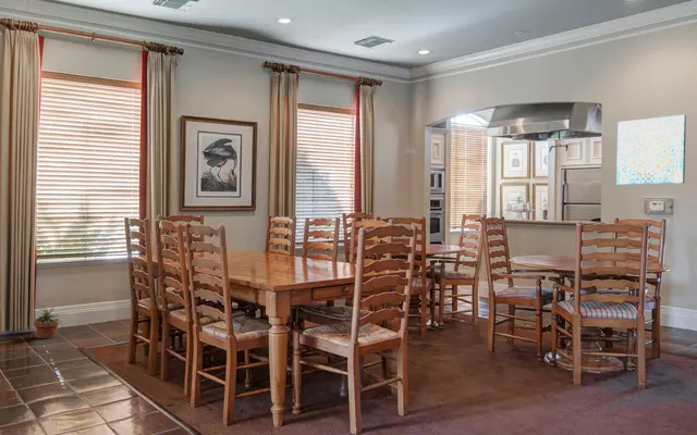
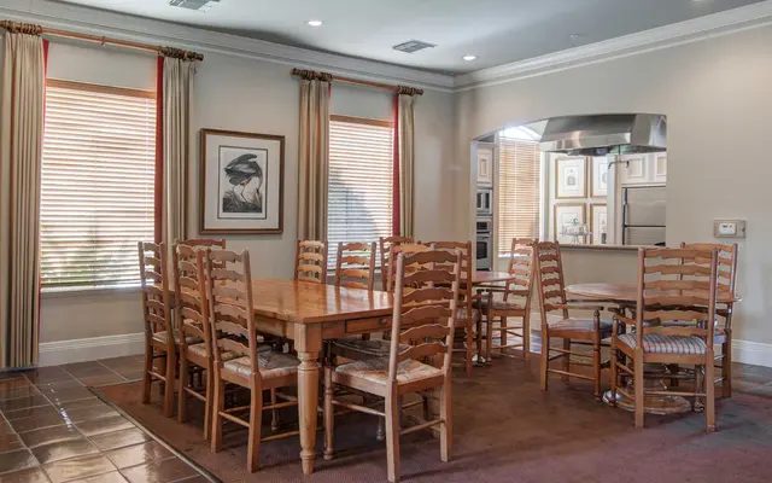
- potted plant (47, 322)
- wall art (649, 151)
